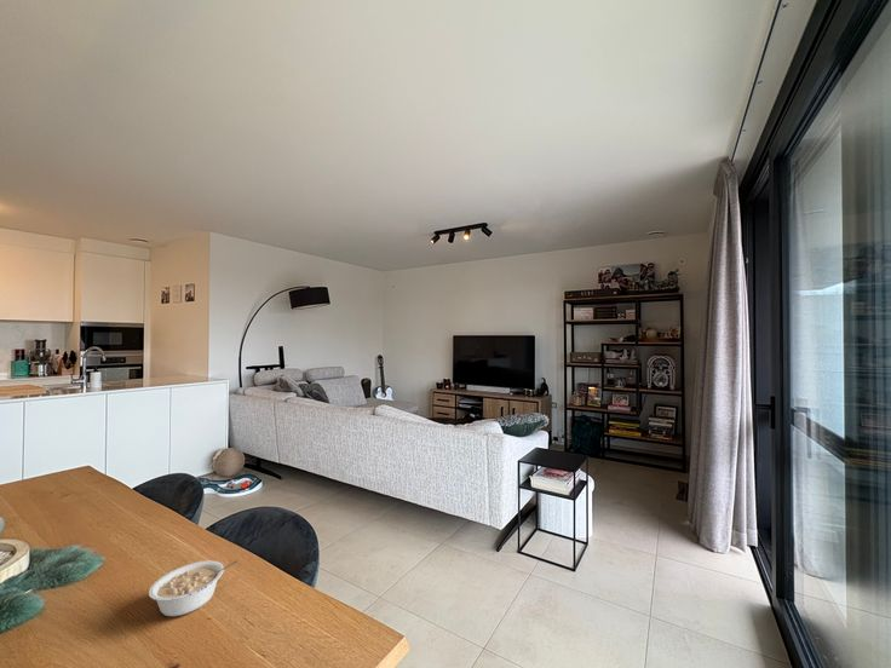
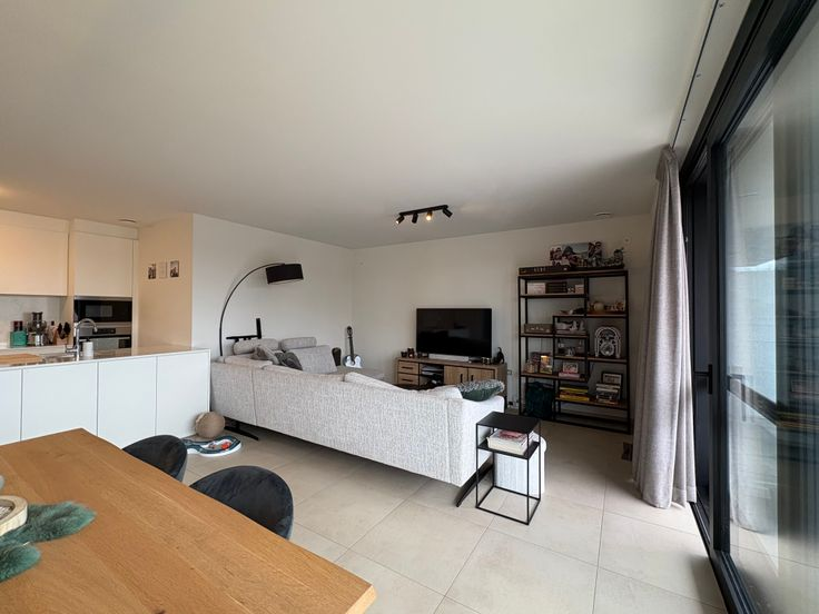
- legume (190, 586)
